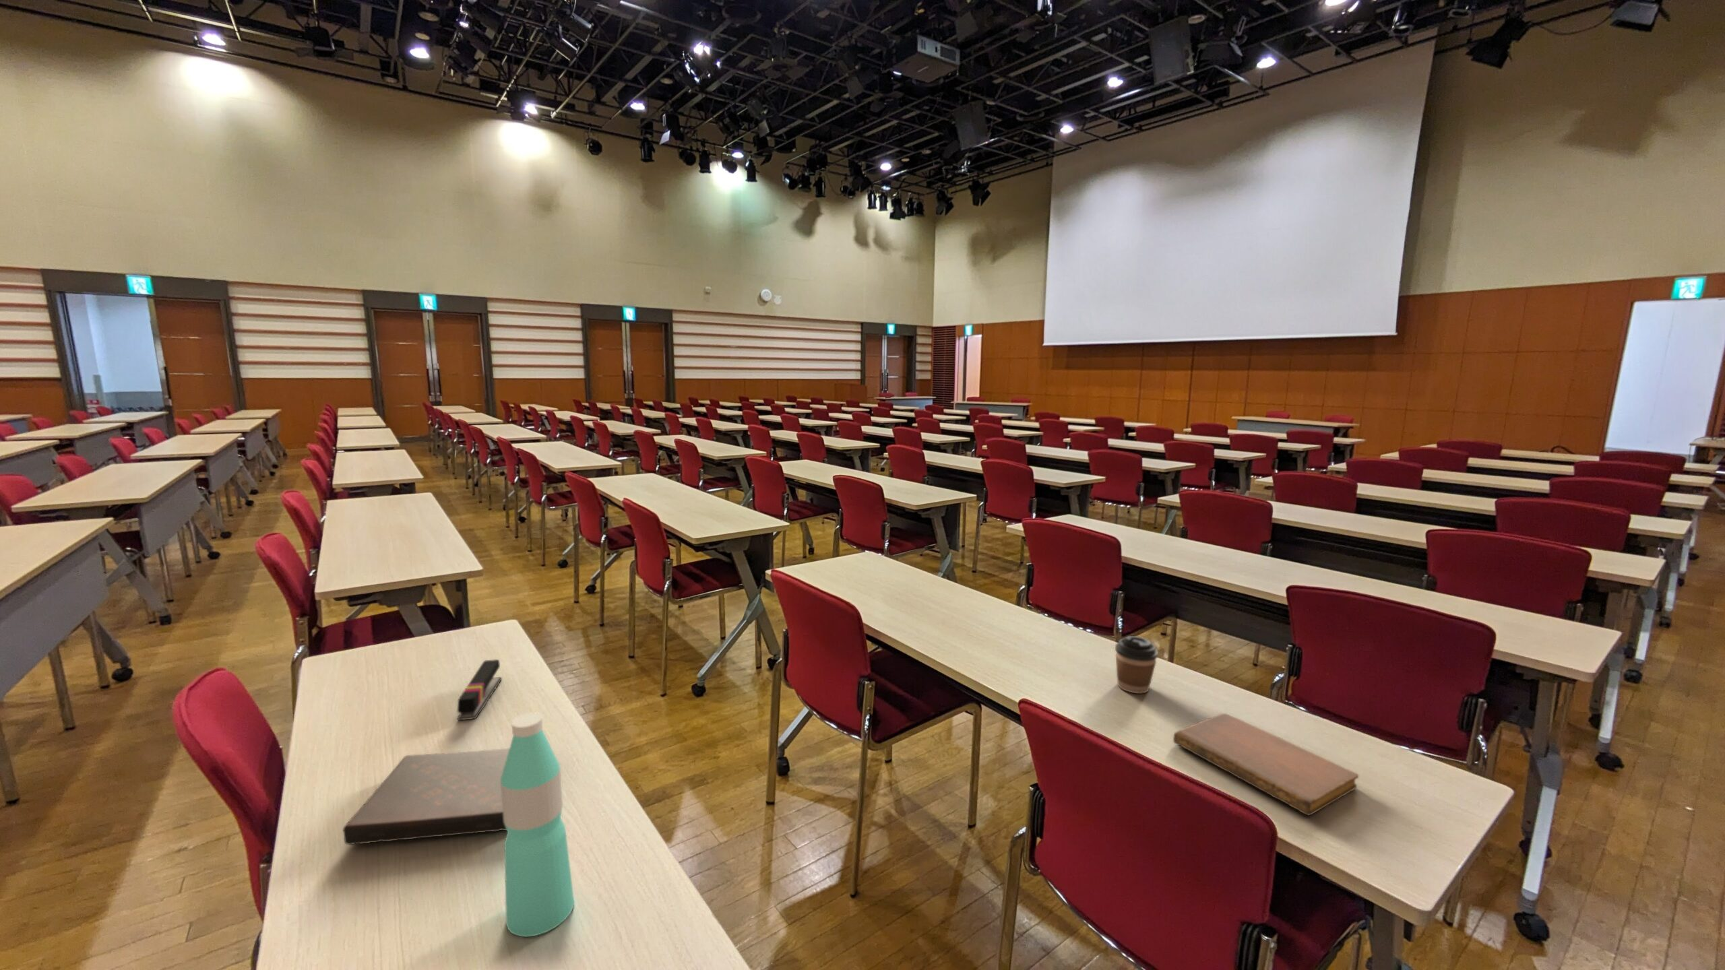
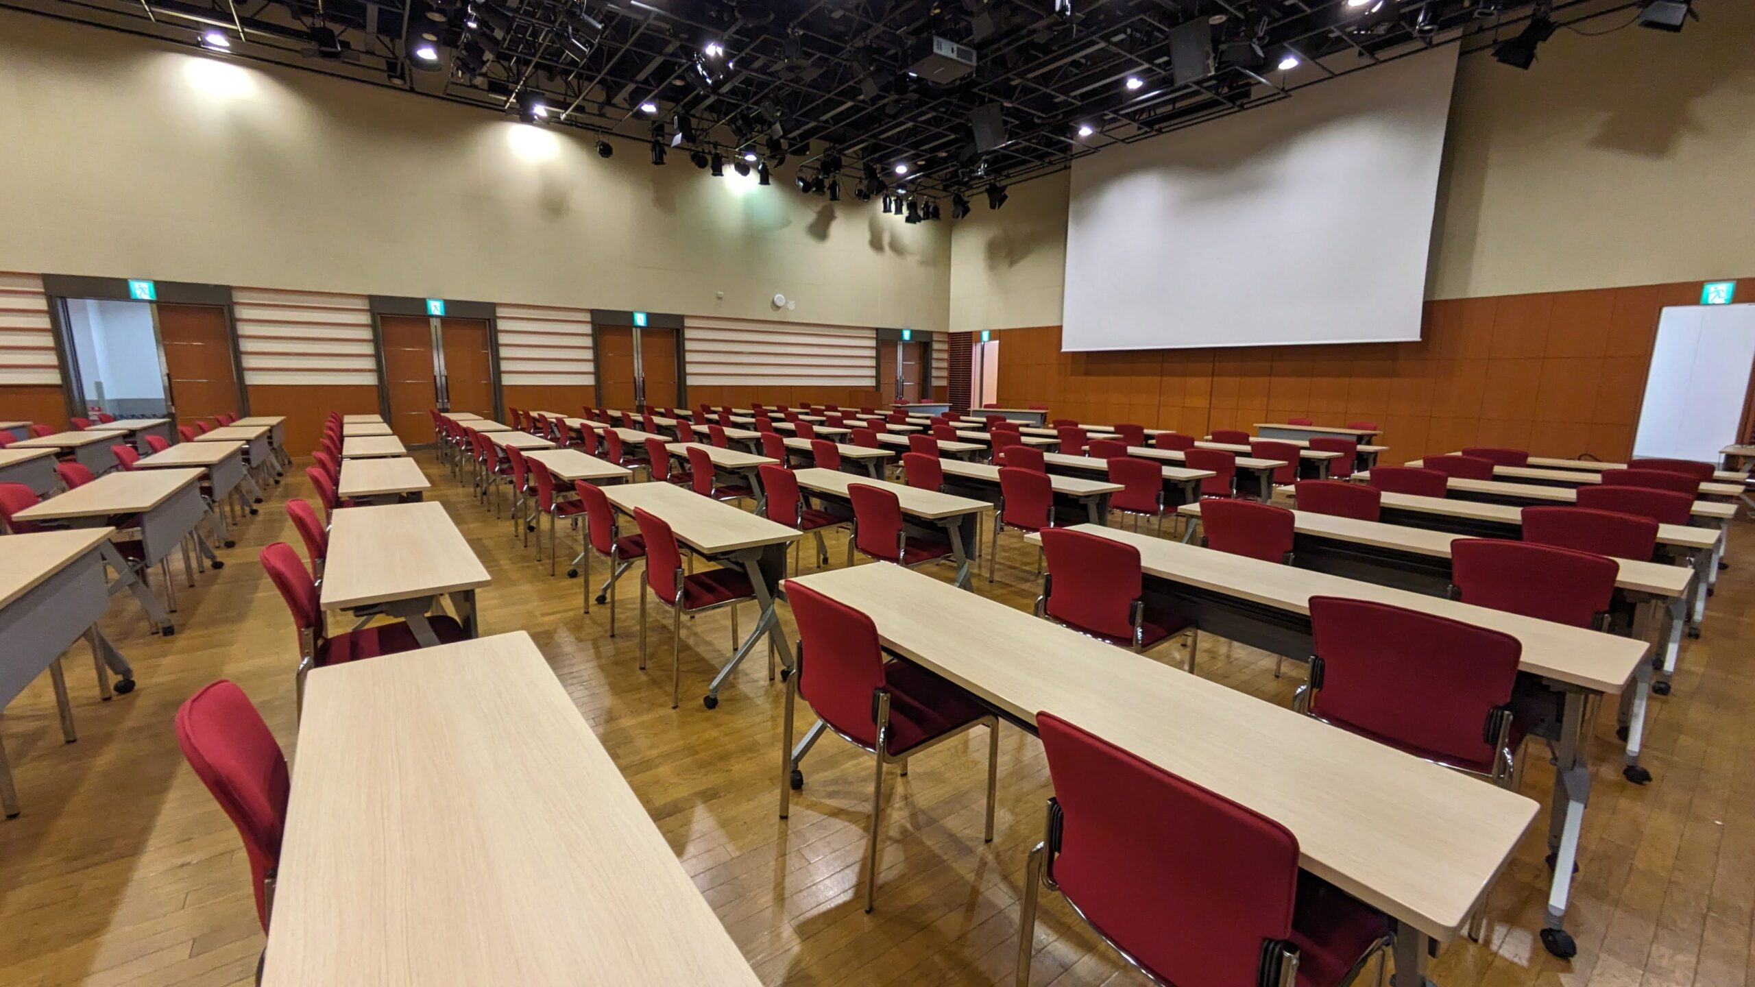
- book (457, 790)
- stapler (480, 687)
- coffee cup (1135, 662)
- water bottle (533, 817)
- notebook (1261, 758)
